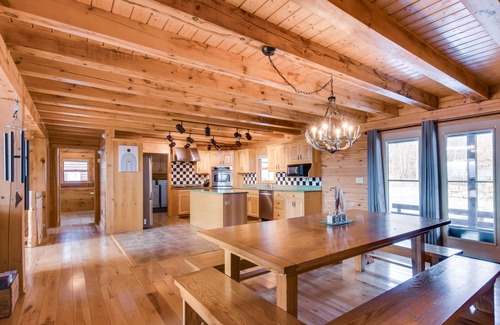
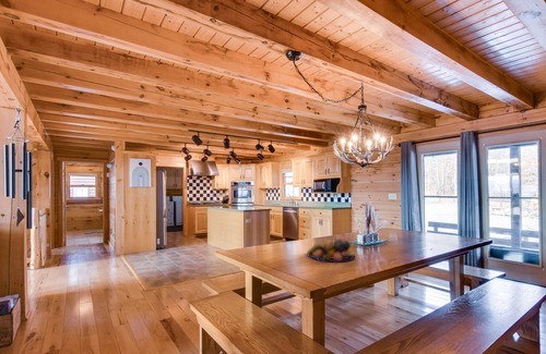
+ fruit bowl (331, 247)
